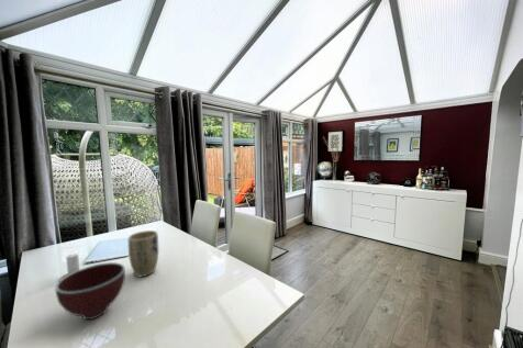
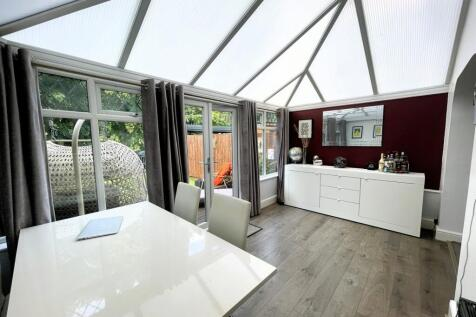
- candle (73, 261)
- bowl (94, 294)
- plant pot (144, 252)
